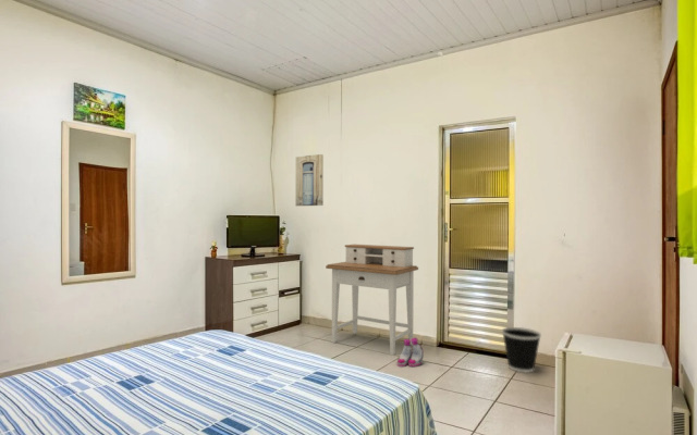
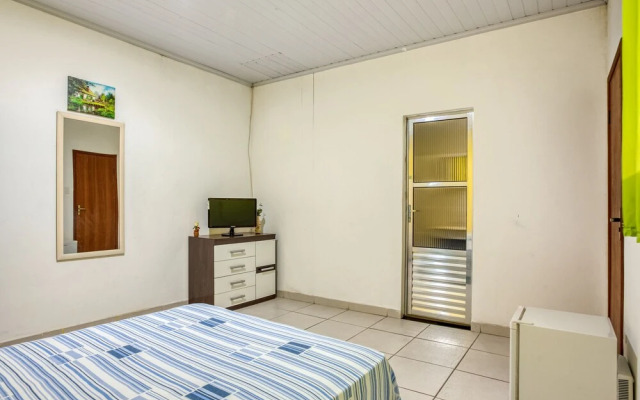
- wastebasket (521, 349)
- boots (409, 350)
- desk (374, 287)
- wall art (308, 181)
